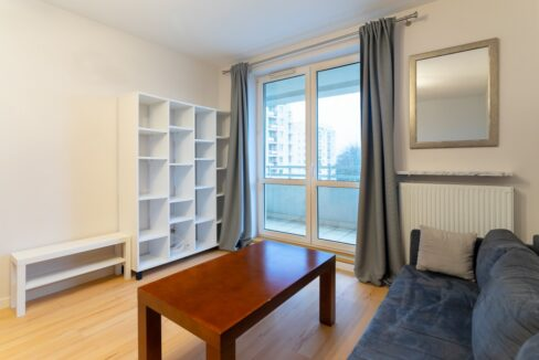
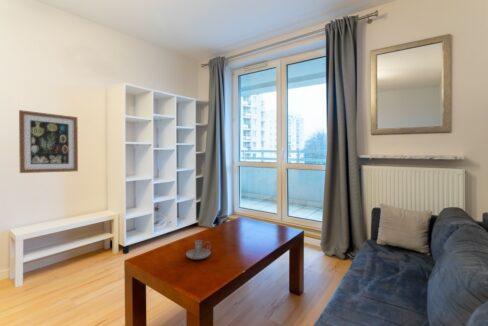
+ wall art (50, 143)
+ candle holder (200, 248)
